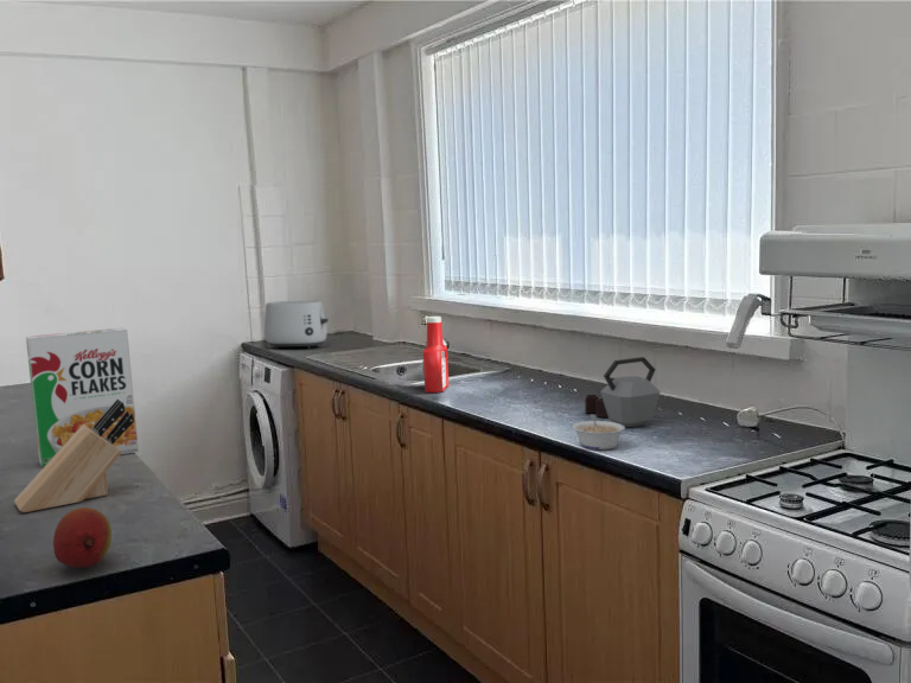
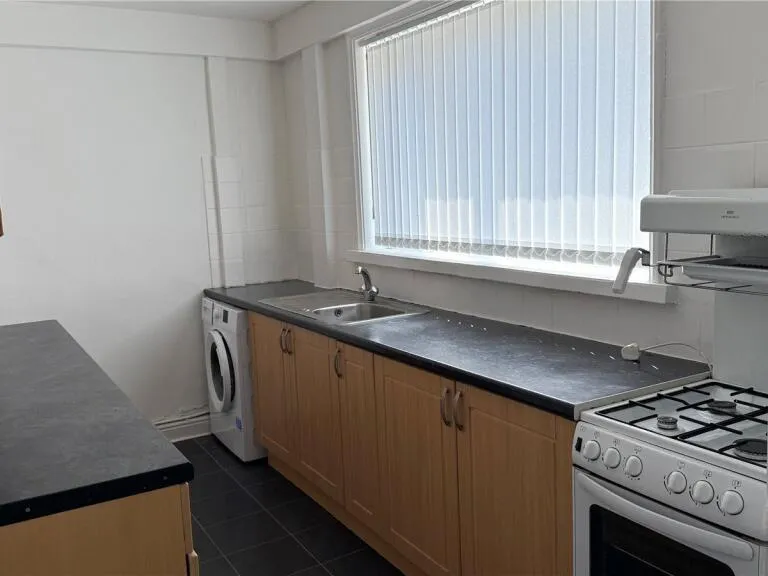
- legume (597, 433)
- cereal box (83, 395)
- toaster (295, 325)
- fruit (82, 537)
- kettle (613, 387)
- soap bottle (435, 352)
- knife block (75, 452)
